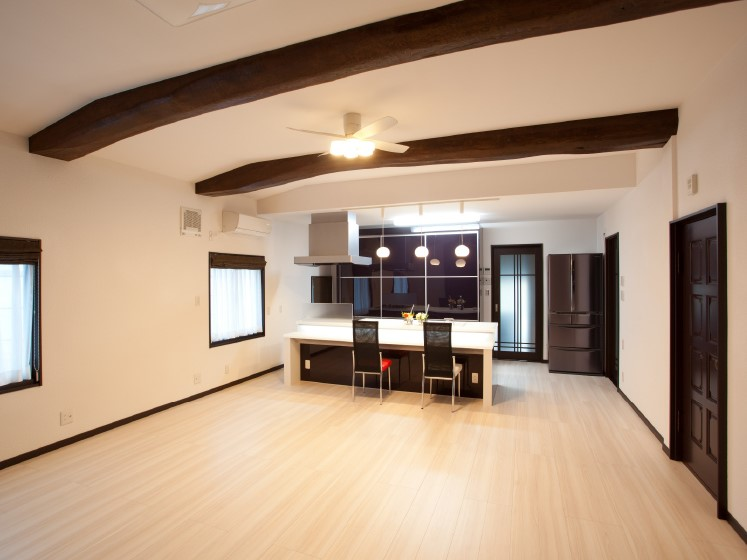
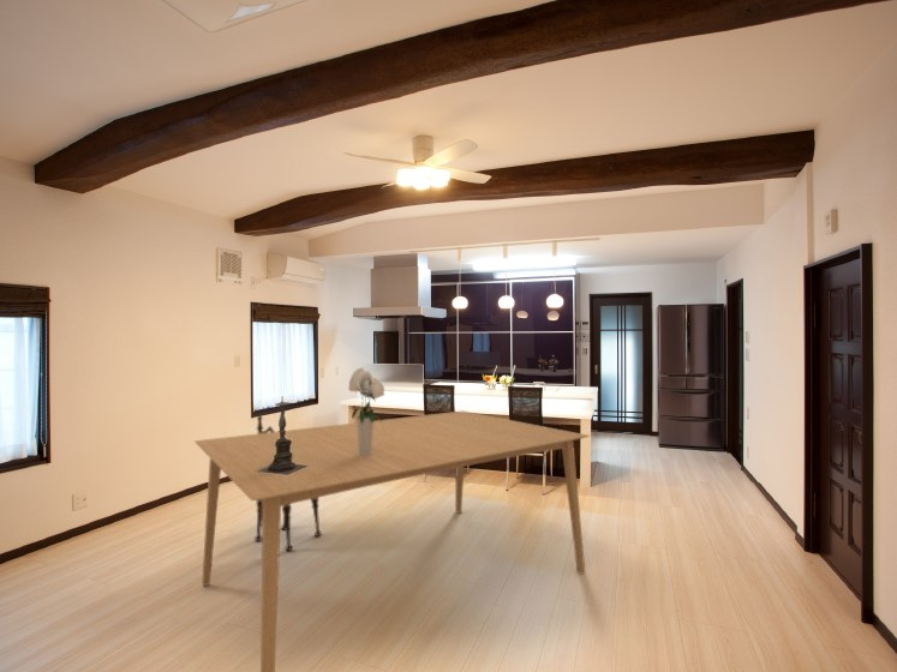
+ dining chair (288, 504)
+ bouquet (367, 410)
+ candle holder (282, 430)
+ dining table (393, 480)
